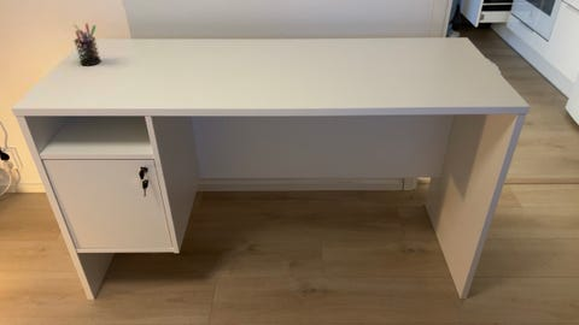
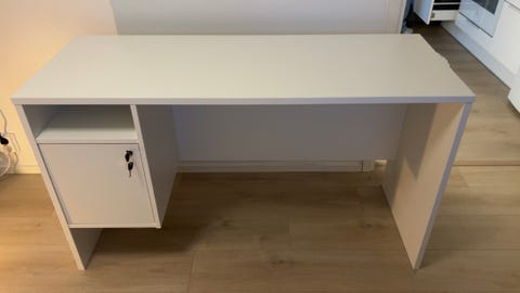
- pen holder (88, 42)
